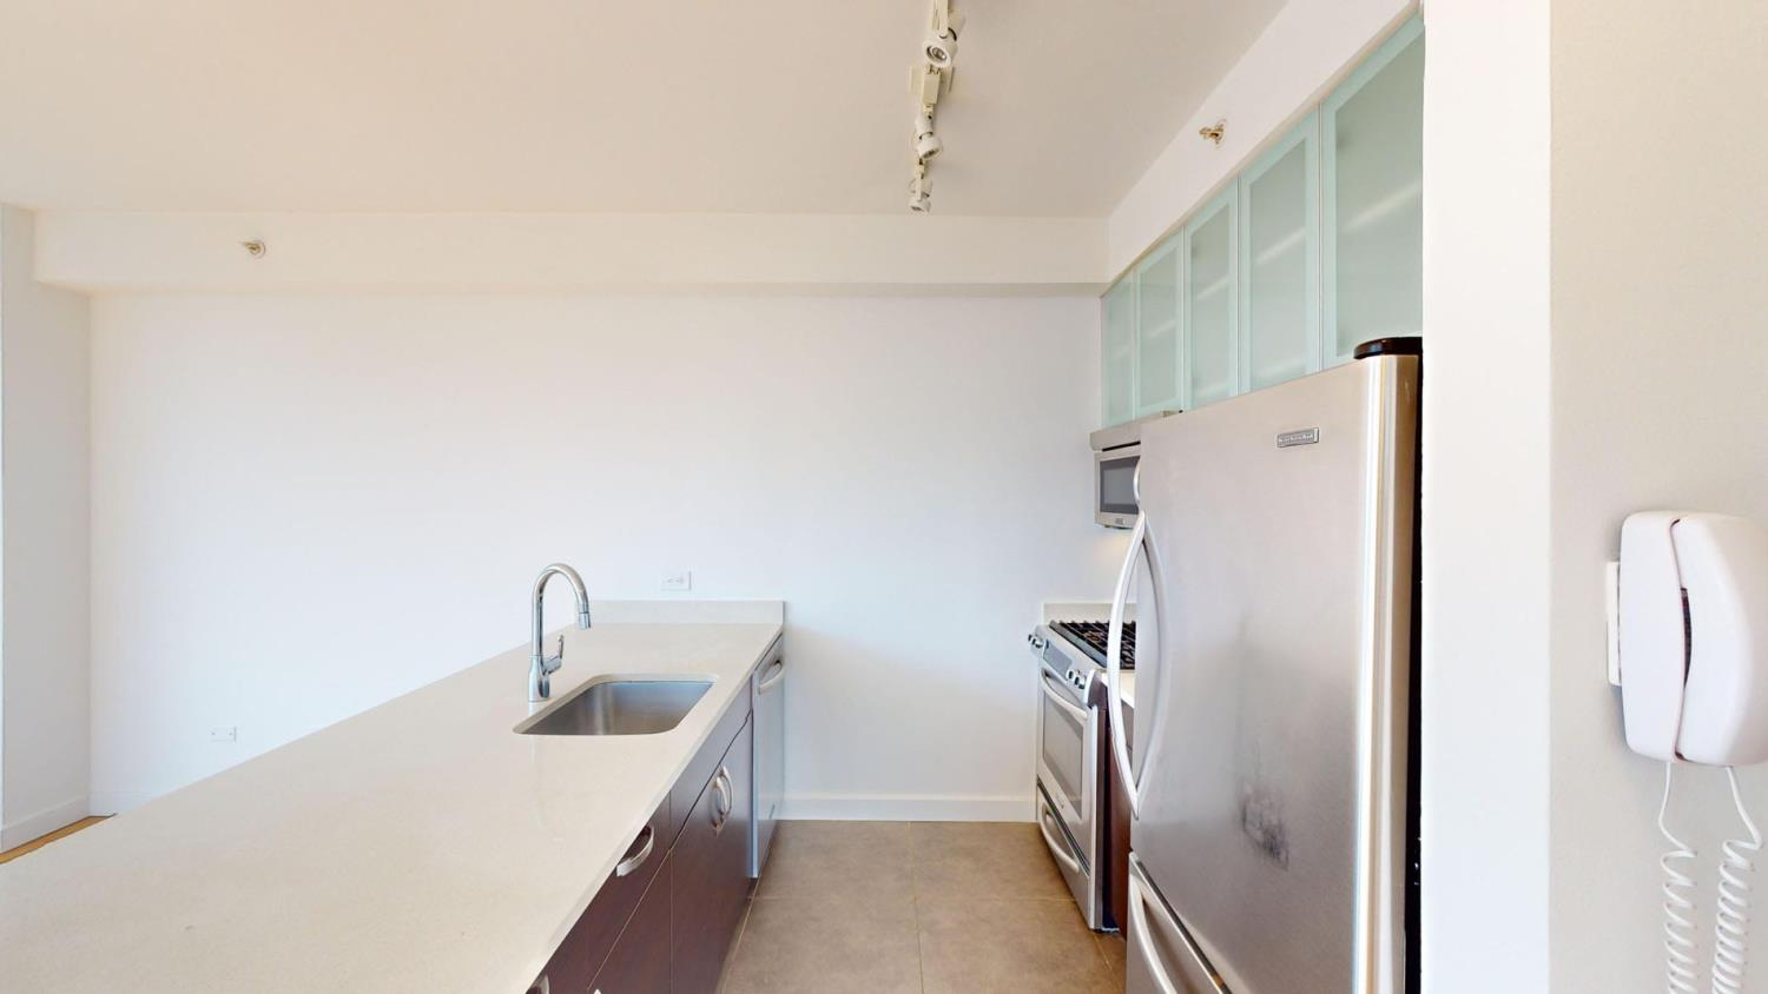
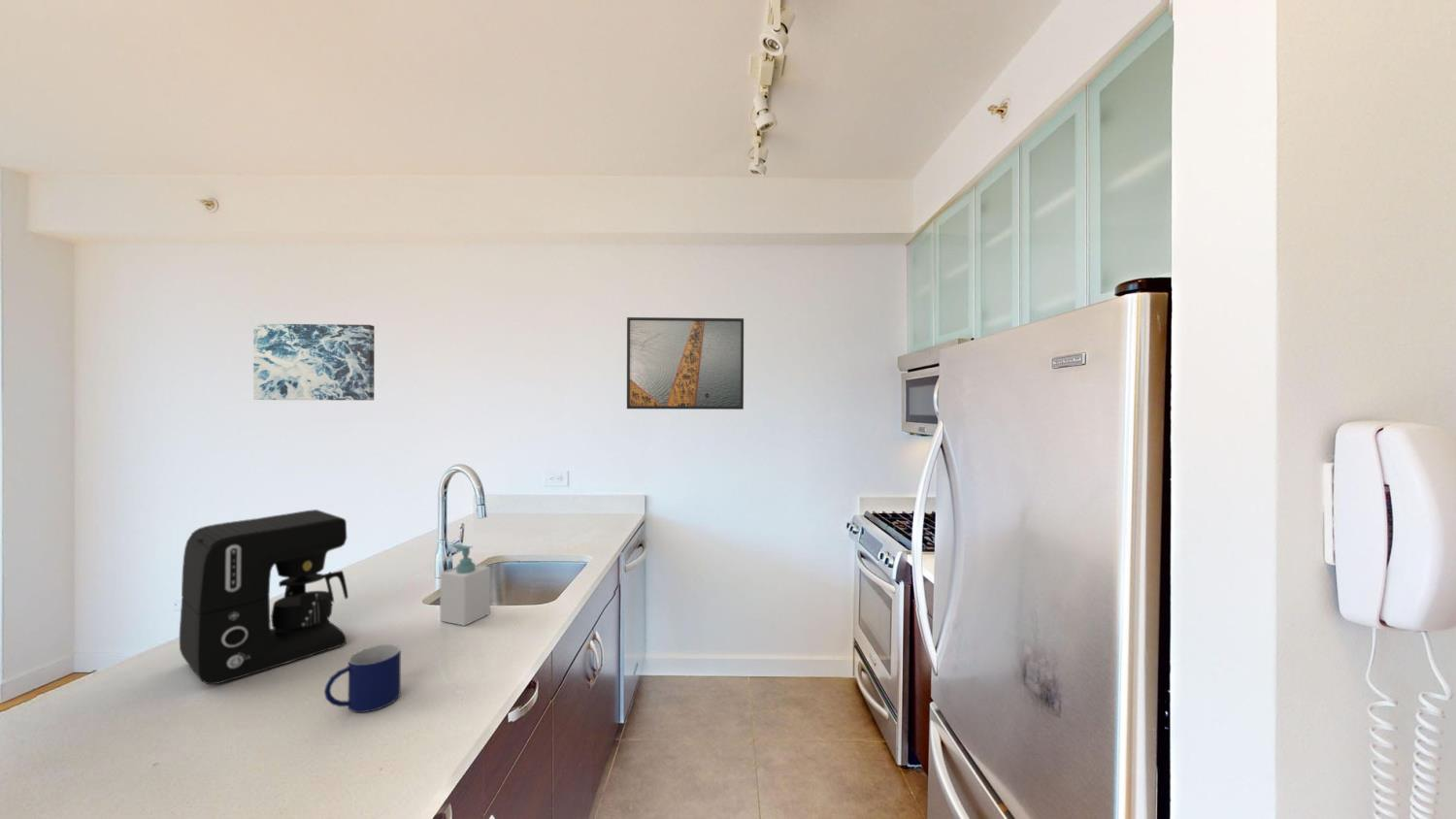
+ wall art (314, 362)
+ mug (363, 680)
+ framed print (685, 363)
+ soap bottle (465, 581)
+ coffee maker (279, 584)
